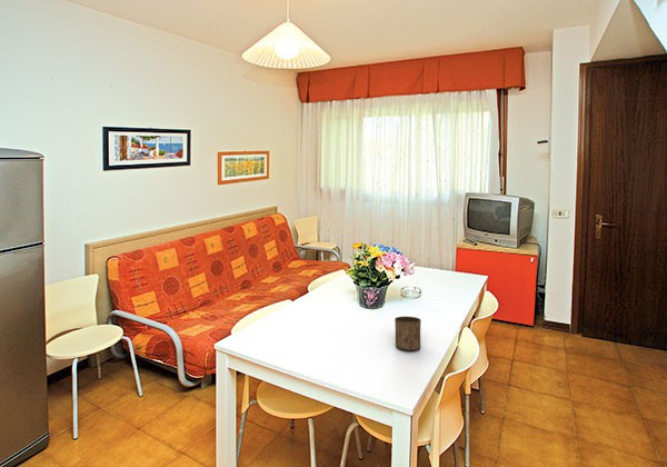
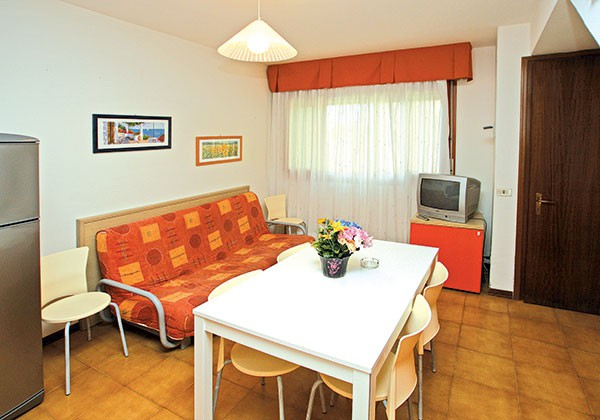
- cup (407, 332)
